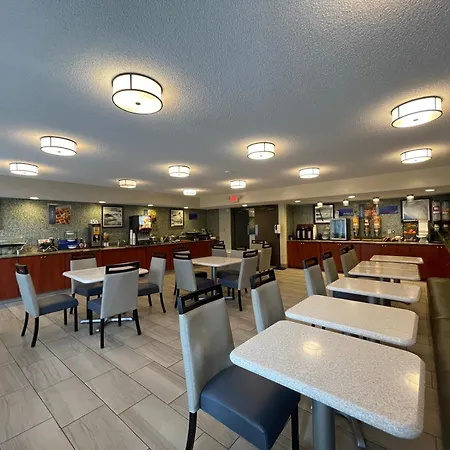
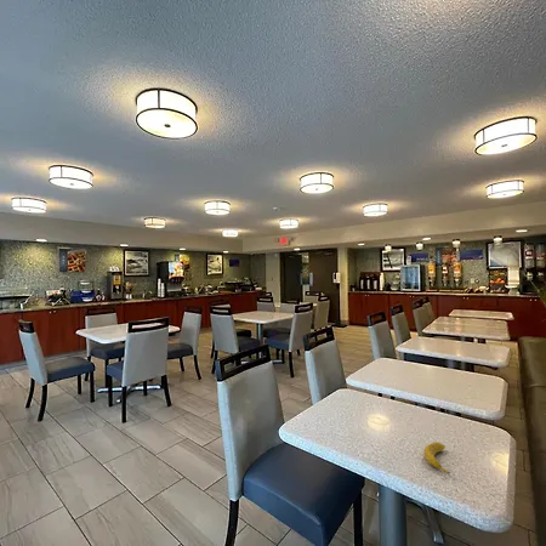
+ banana (437, 451)
